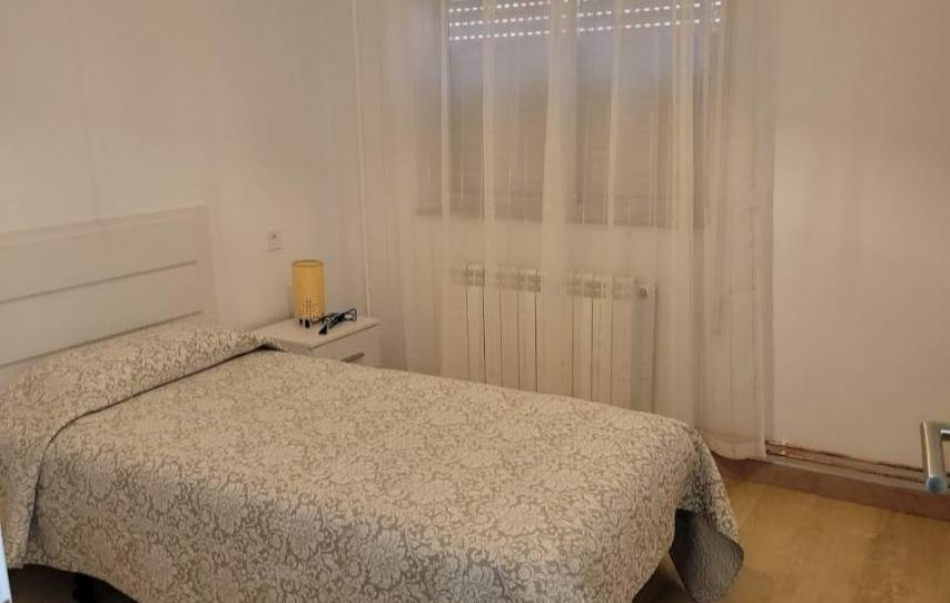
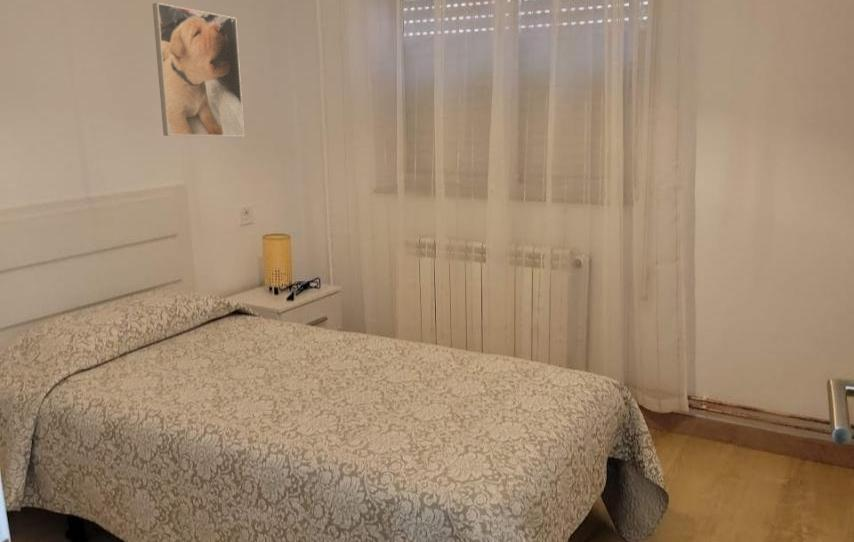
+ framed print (201, 74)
